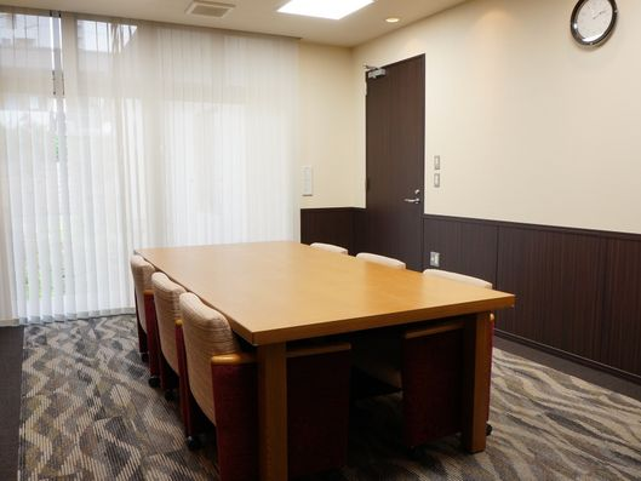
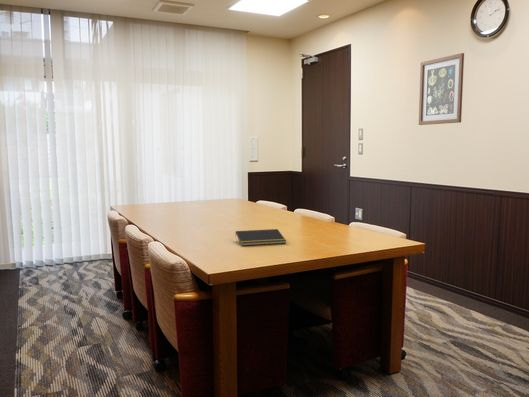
+ notepad (260, 237)
+ wall art (440, 91)
